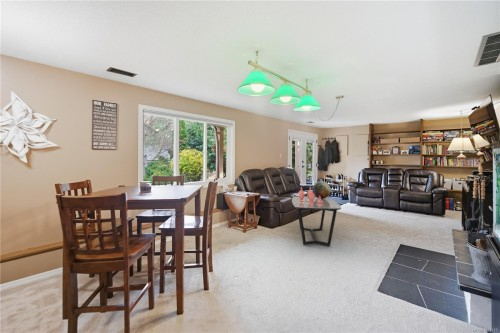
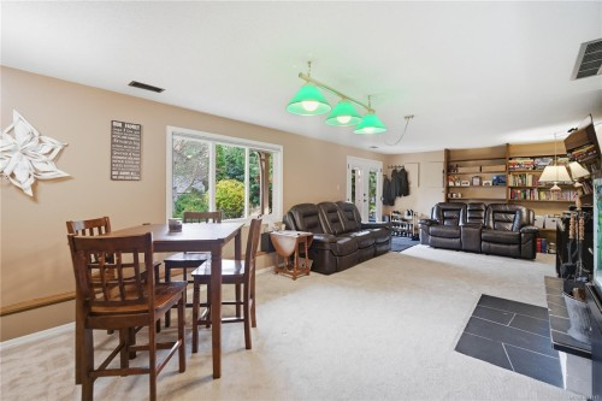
- decorative globe (321, 189)
- coffee table (321, 219)
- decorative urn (310, 194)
